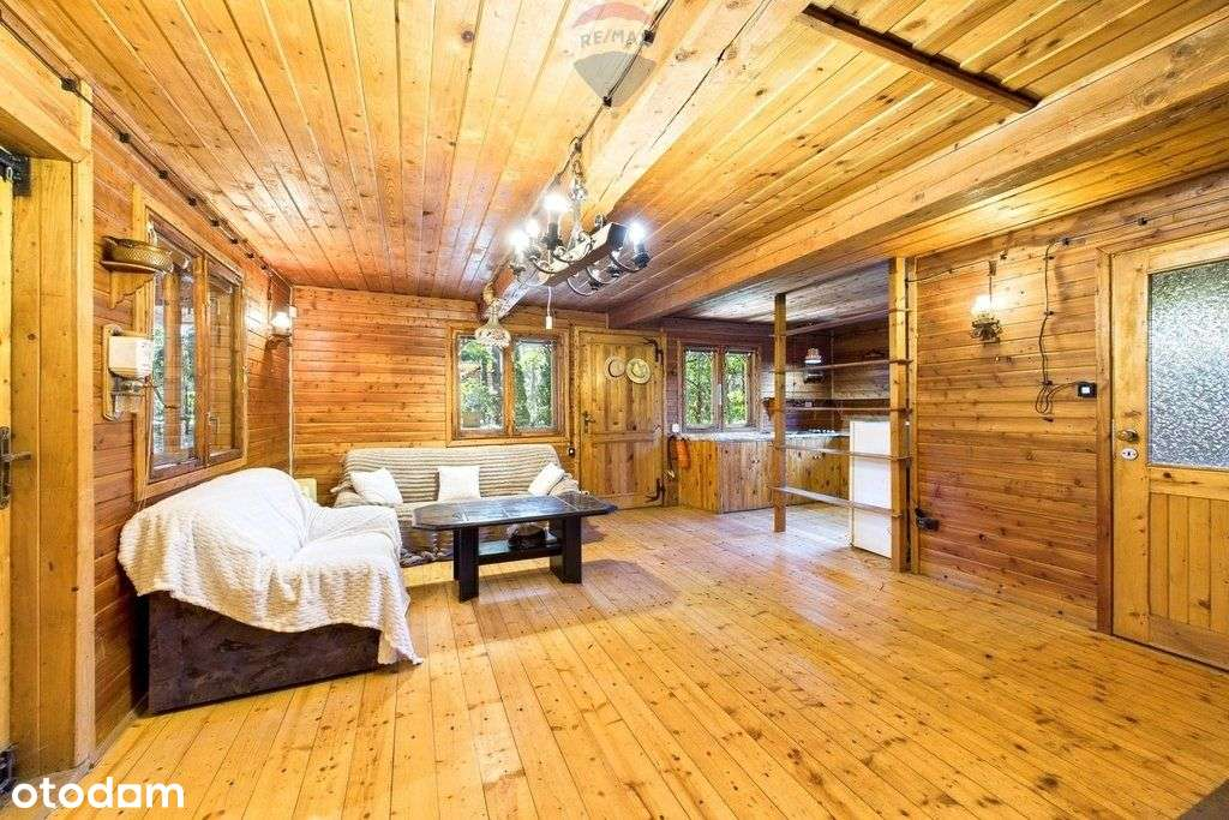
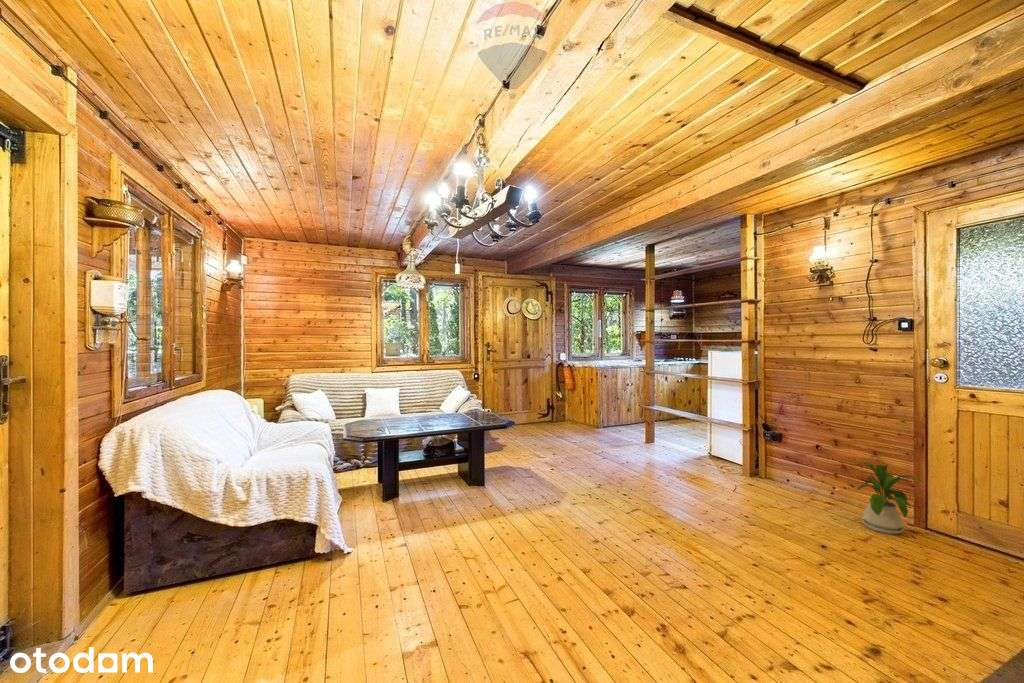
+ house plant (888, 493)
